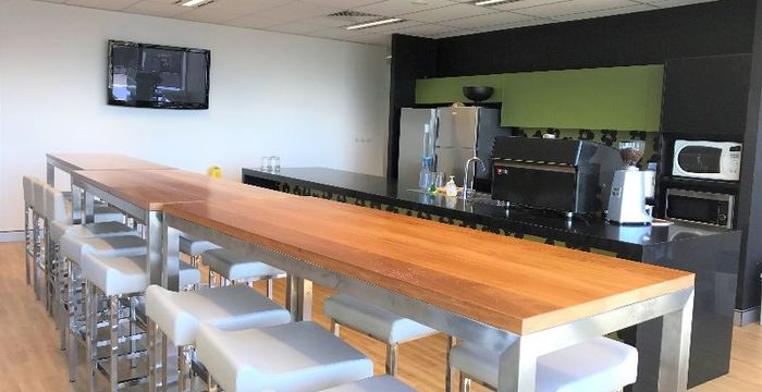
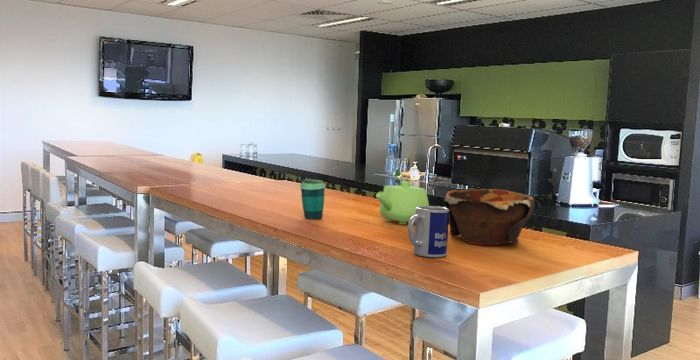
+ mug (425, 231)
+ cup (312, 199)
+ teapot (395, 201)
+ bowl (488, 217)
